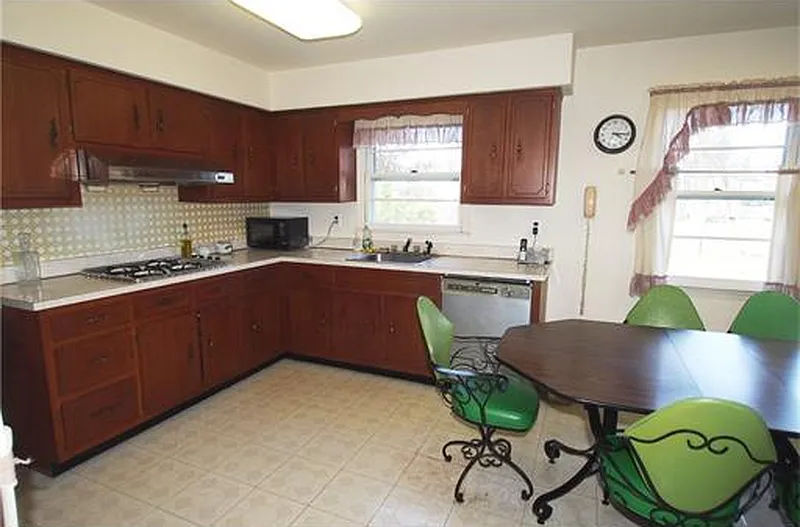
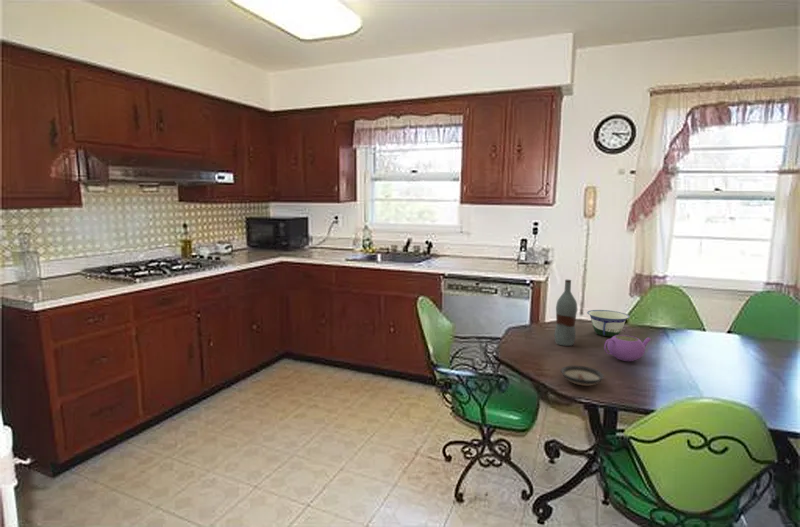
+ teapot (627, 348)
+ bowl (607, 324)
+ saucer (581, 377)
+ bottle (566, 311)
